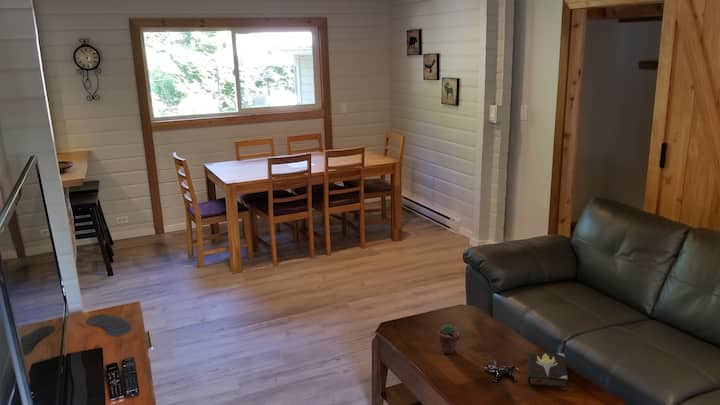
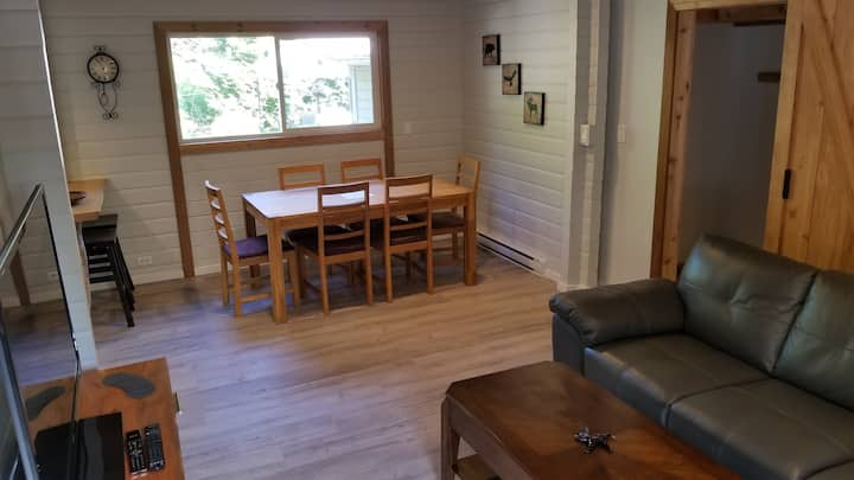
- potted succulent (448, 338)
- hardback book (546, 368)
